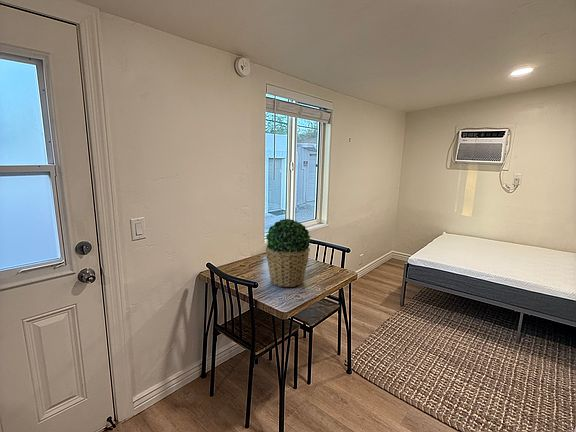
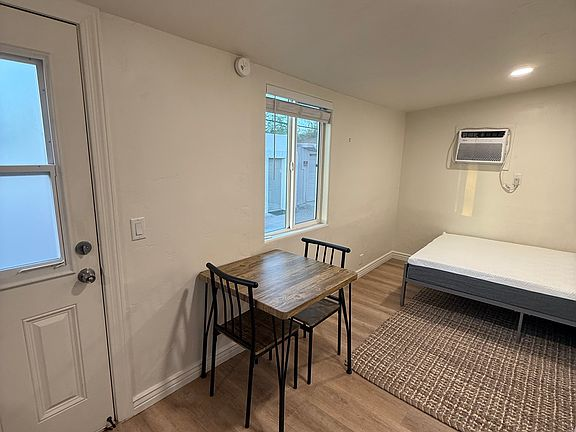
- potted plant (287, 250)
